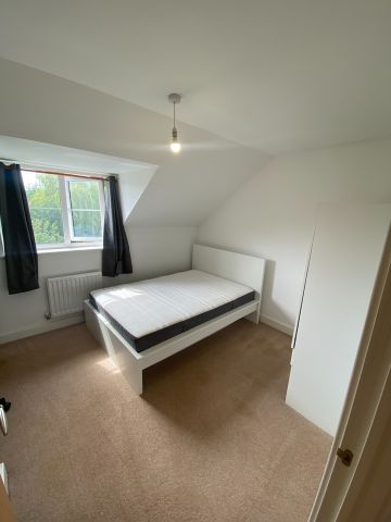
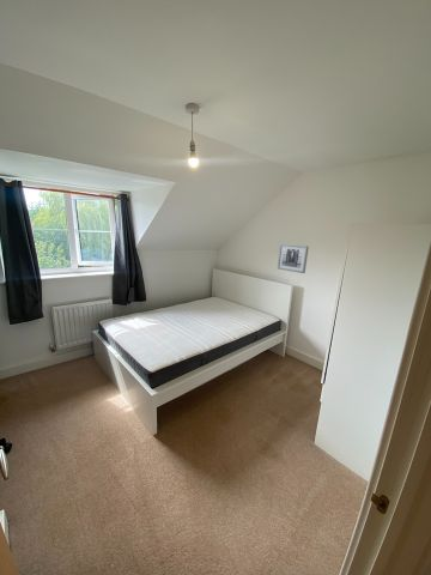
+ wall art (291, 258)
